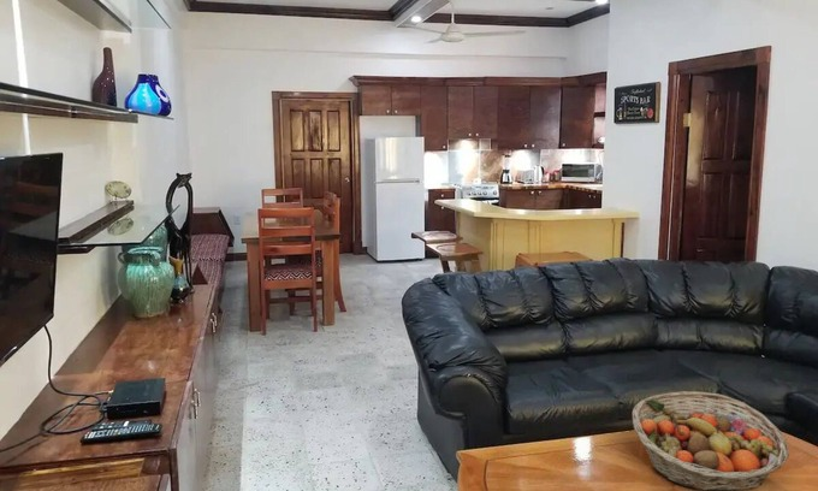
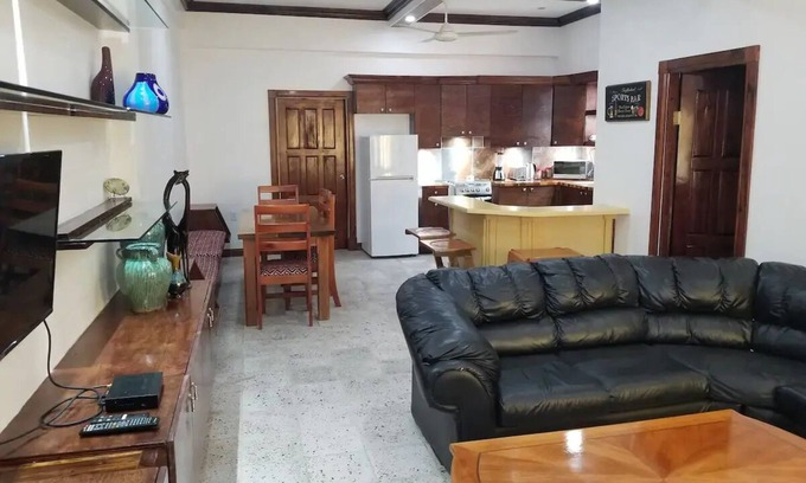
- fruit basket (706, 439)
